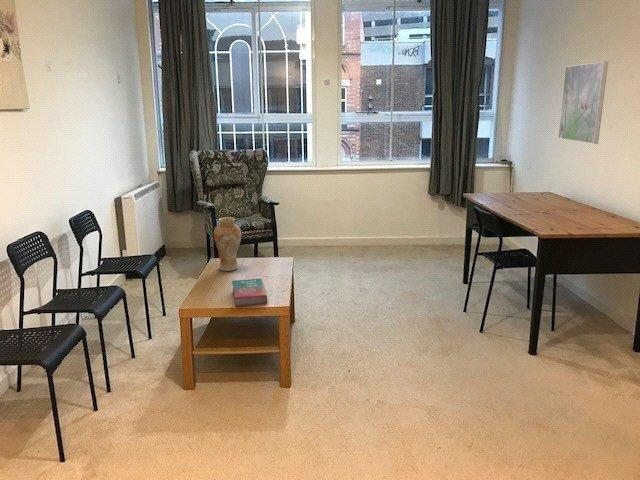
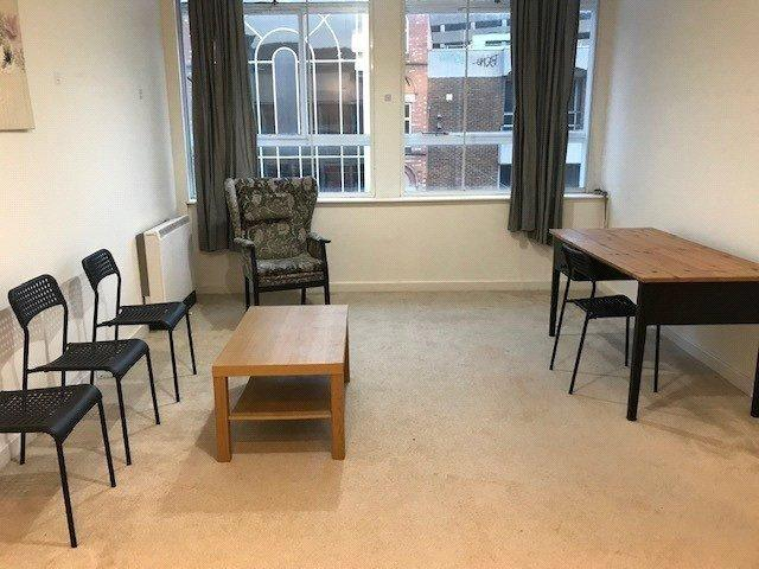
- book (249, 292)
- vase (228, 243)
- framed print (581, 103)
